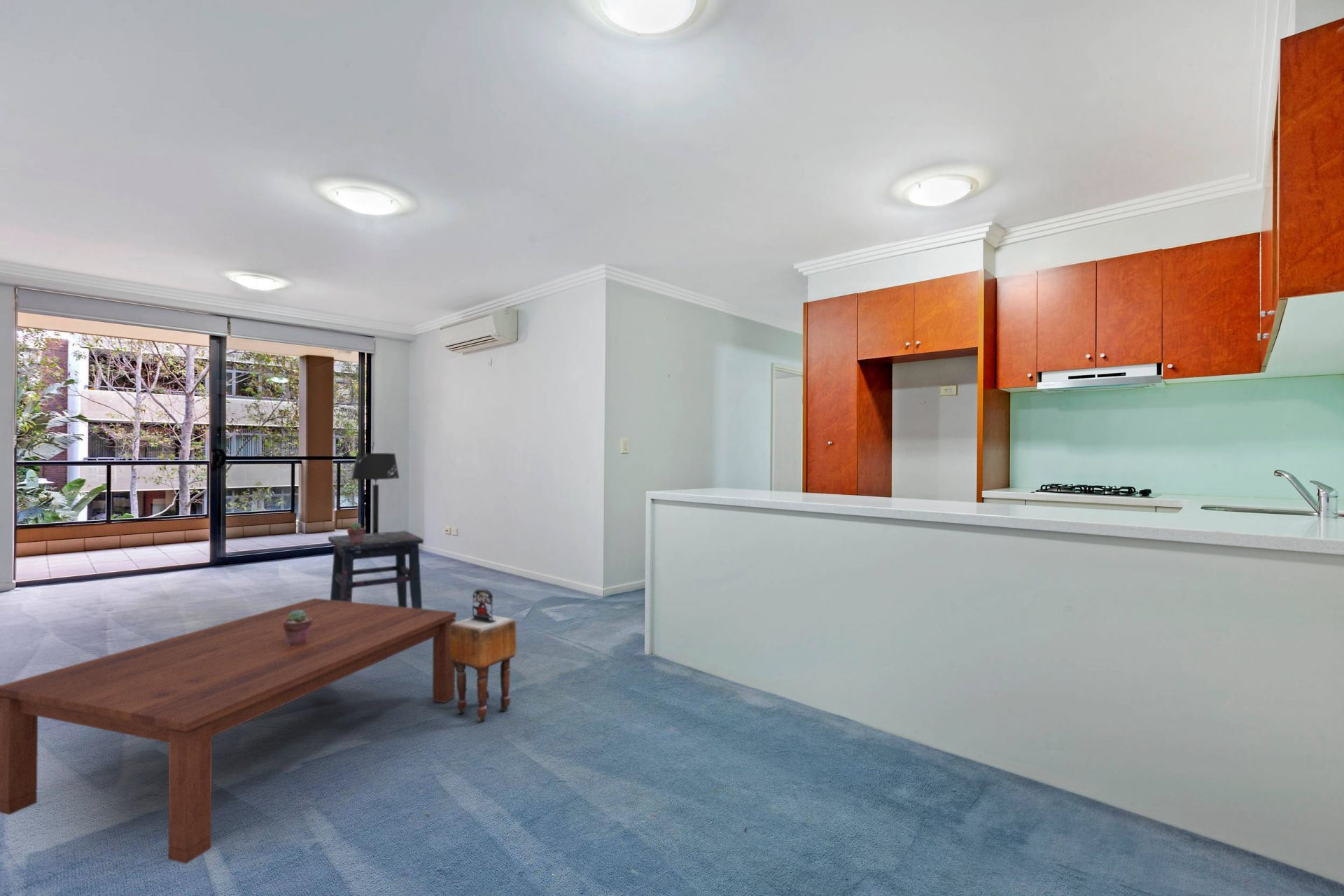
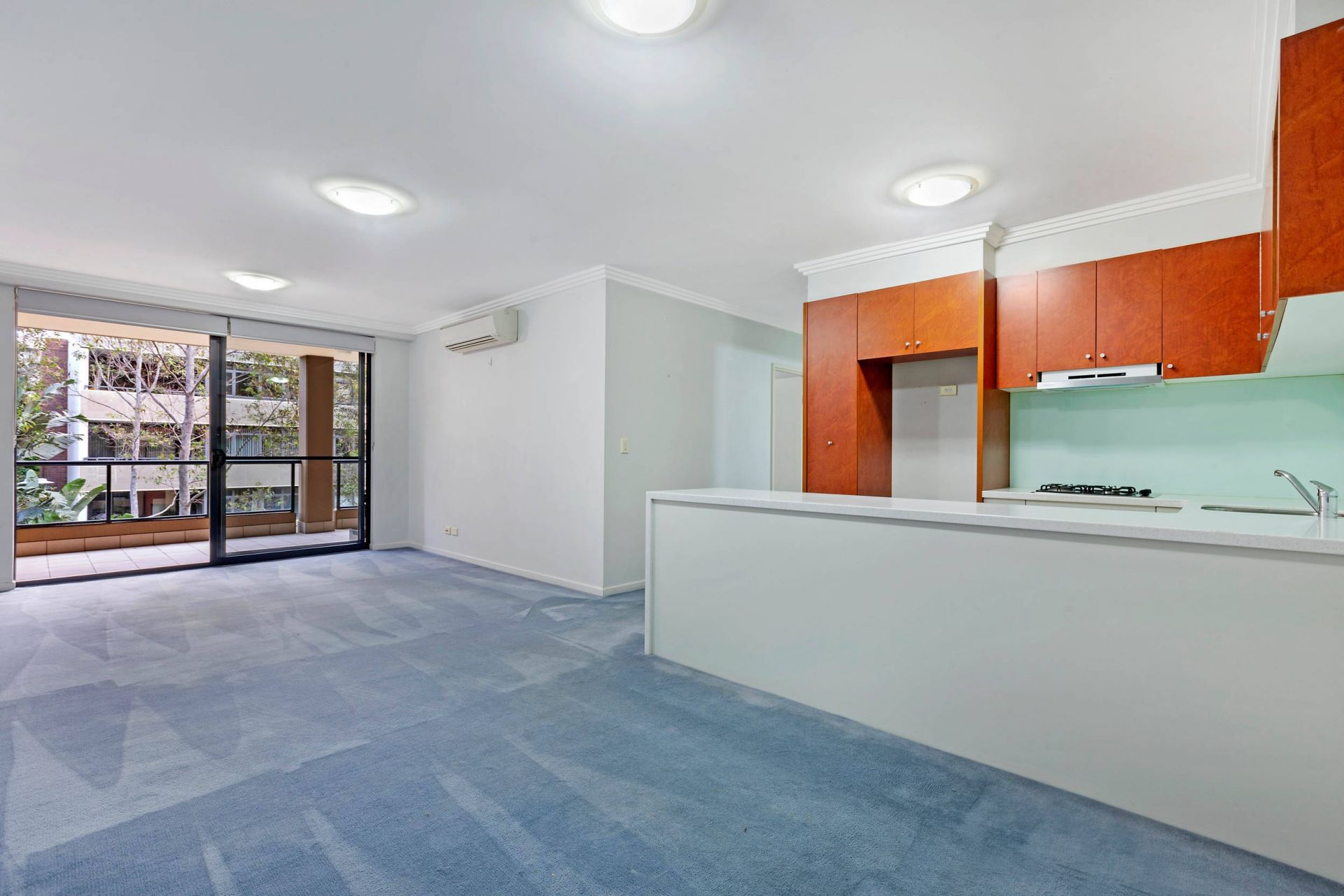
- potted succulent (297, 626)
- side table (374, 584)
- potted succulent (356, 532)
- coffee table (268, 692)
- stool (483, 650)
- table lamp (375, 493)
